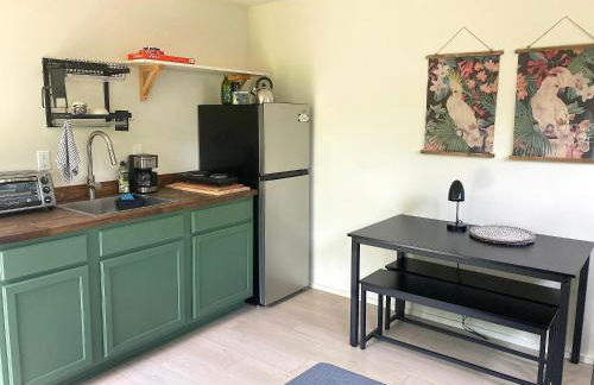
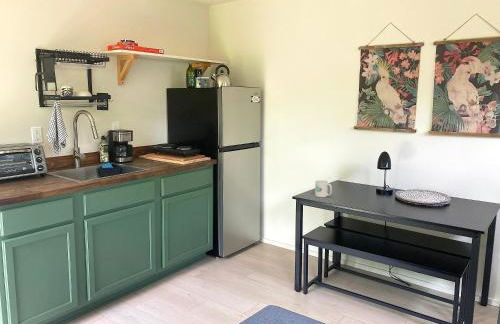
+ mug (323, 188)
